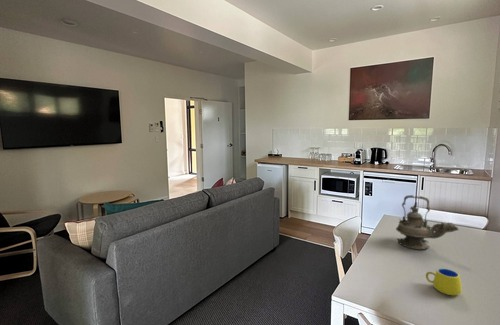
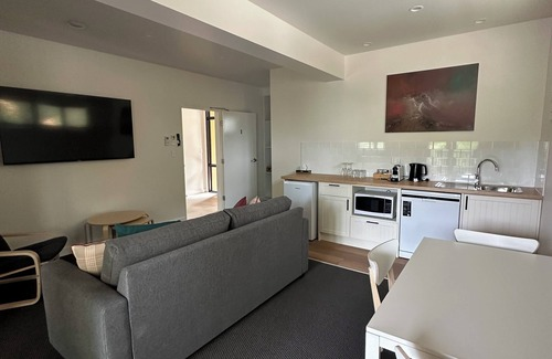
- teapot (425, 222)
- mug (443, 280)
